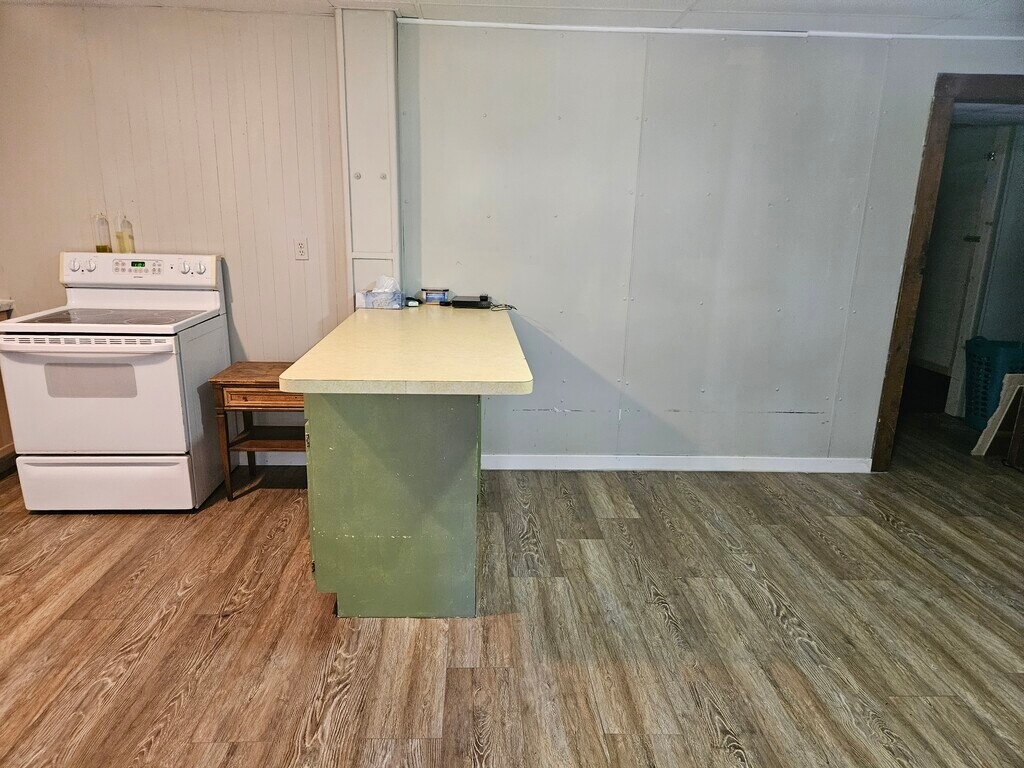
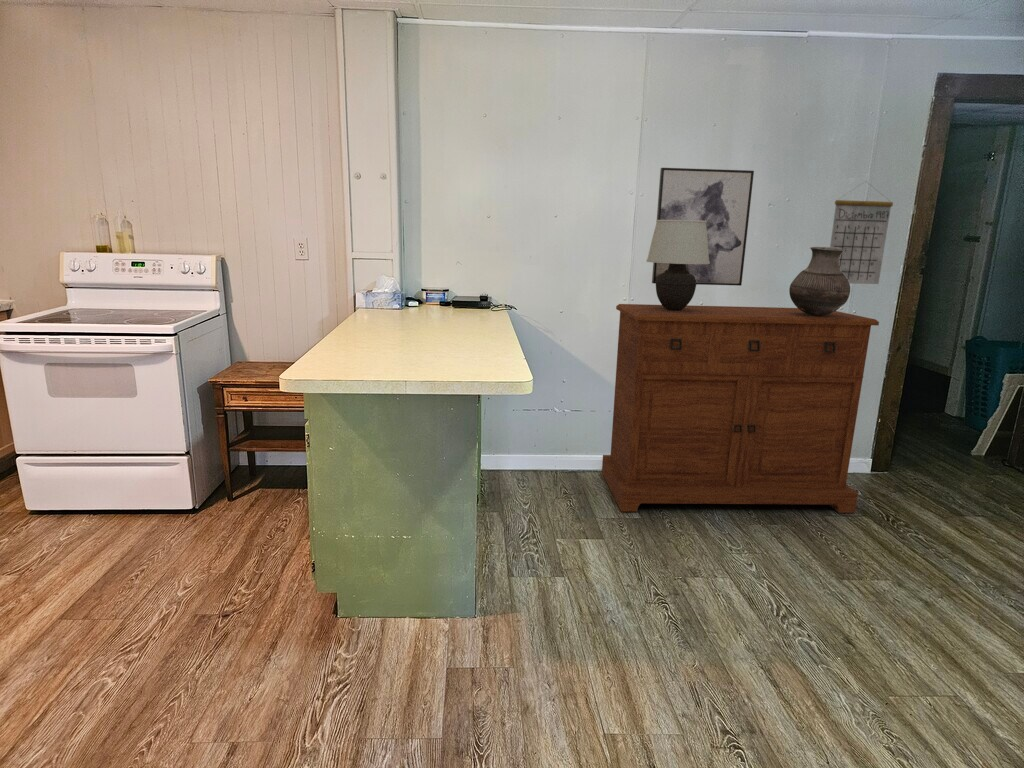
+ wall art (706, 227)
+ vase (819, 281)
+ table lamp (677, 265)
+ sideboard (729, 404)
+ calendar (859, 233)
